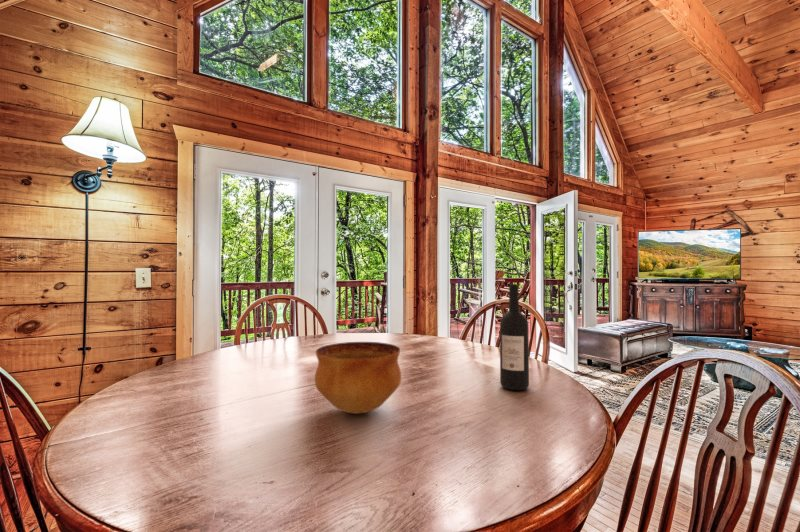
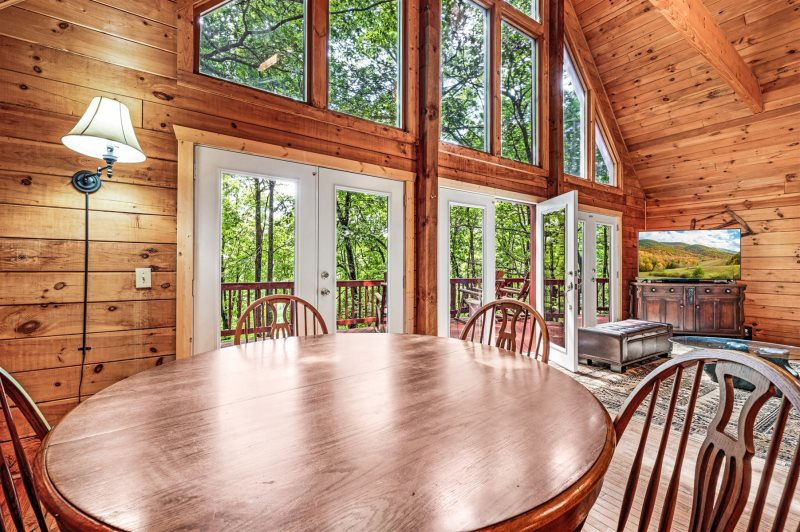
- bowl (358, 380)
- wine bottle (514, 335)
